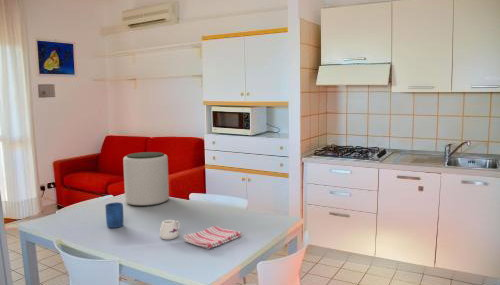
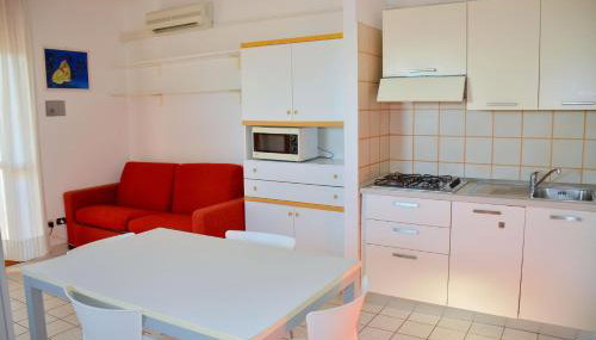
- mug (112, 214)
- plant pot (146, 178)
- mug (171, 228)
- dish towel (213, 235)
